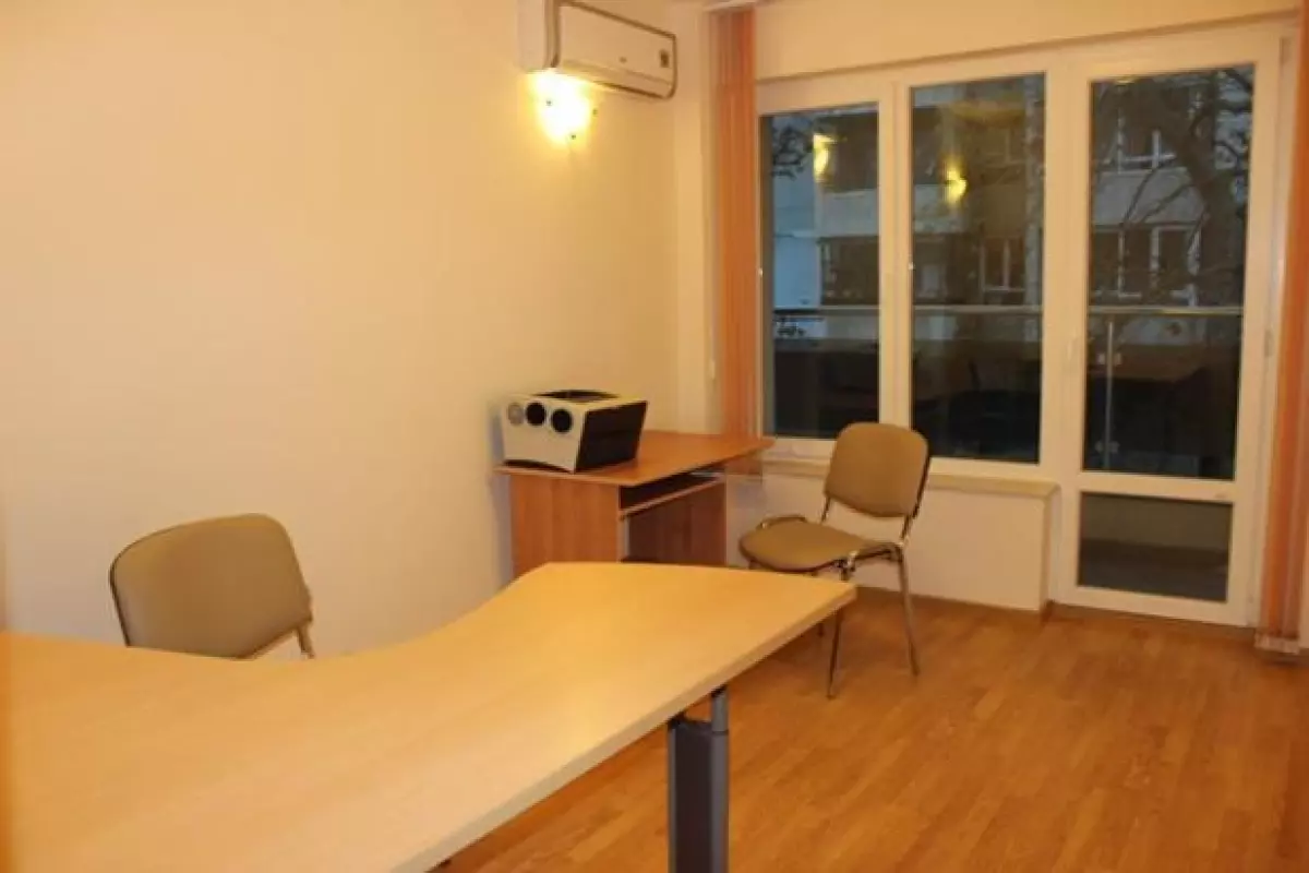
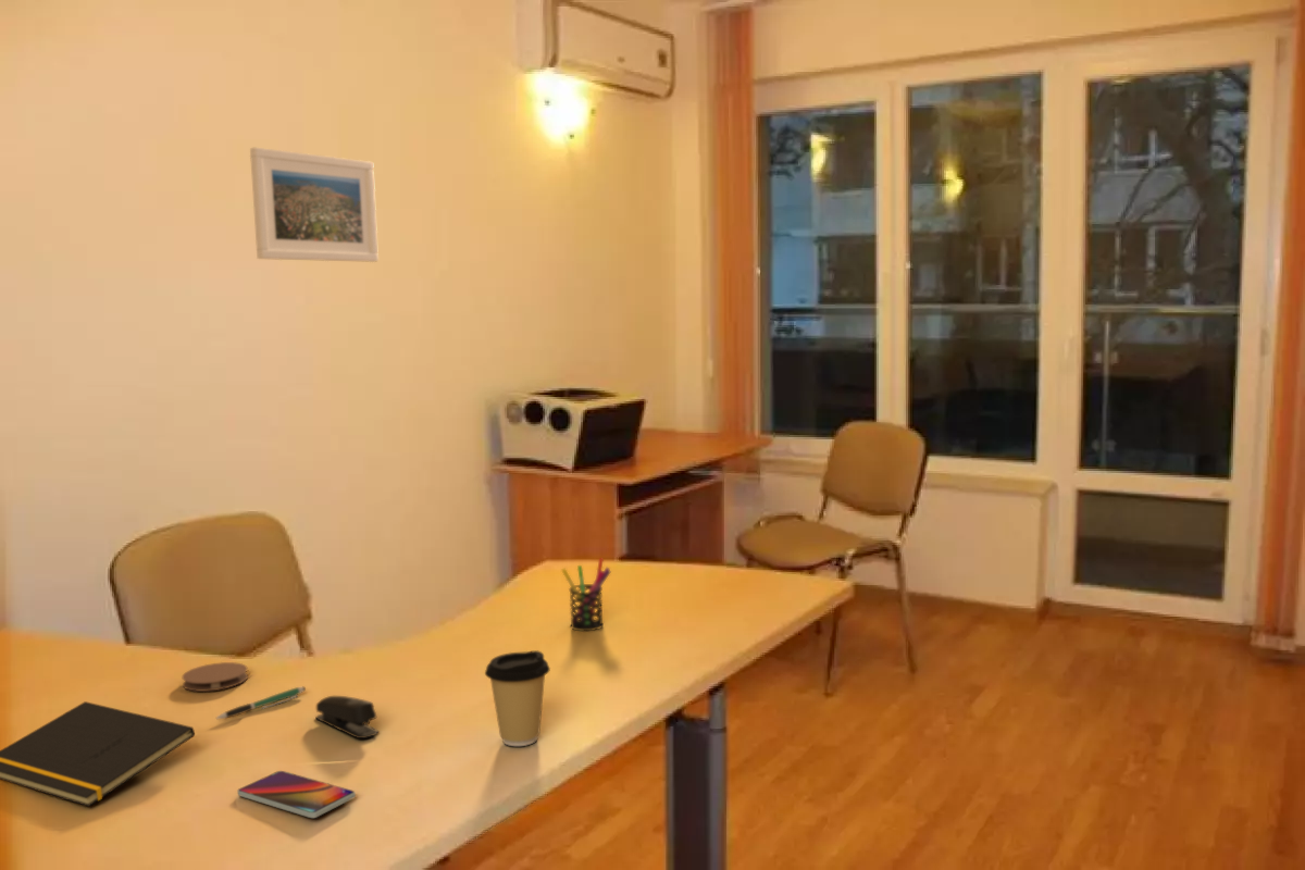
+ pen holder (586, 593)
+ stapler (345, 710)
+ notepad (87, 749)
+ pen (262, 703)
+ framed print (318, 208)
+ coaster (215, 676)
+ coffee cup (518, 698)
+ smartphone (296, 793)
